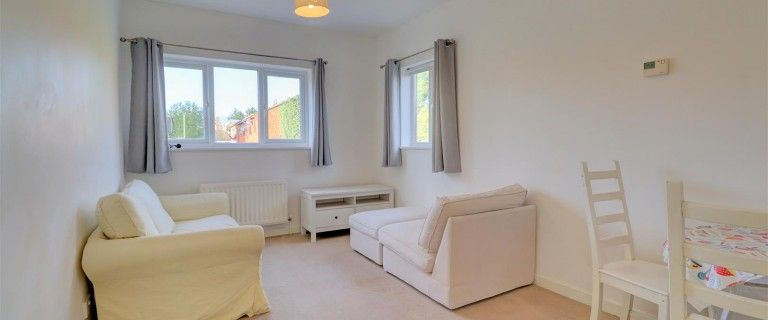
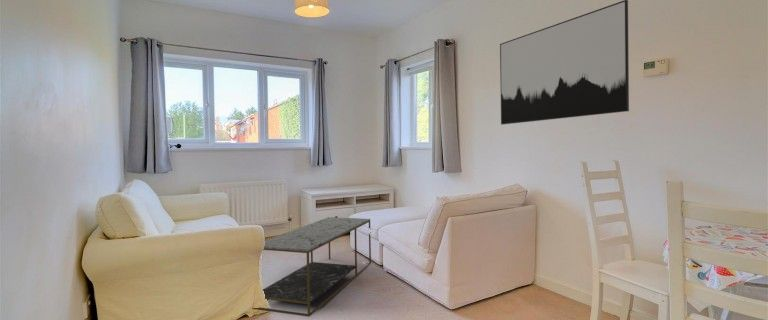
+ coffee table (317, 262)
+ wall art (554, 72)
